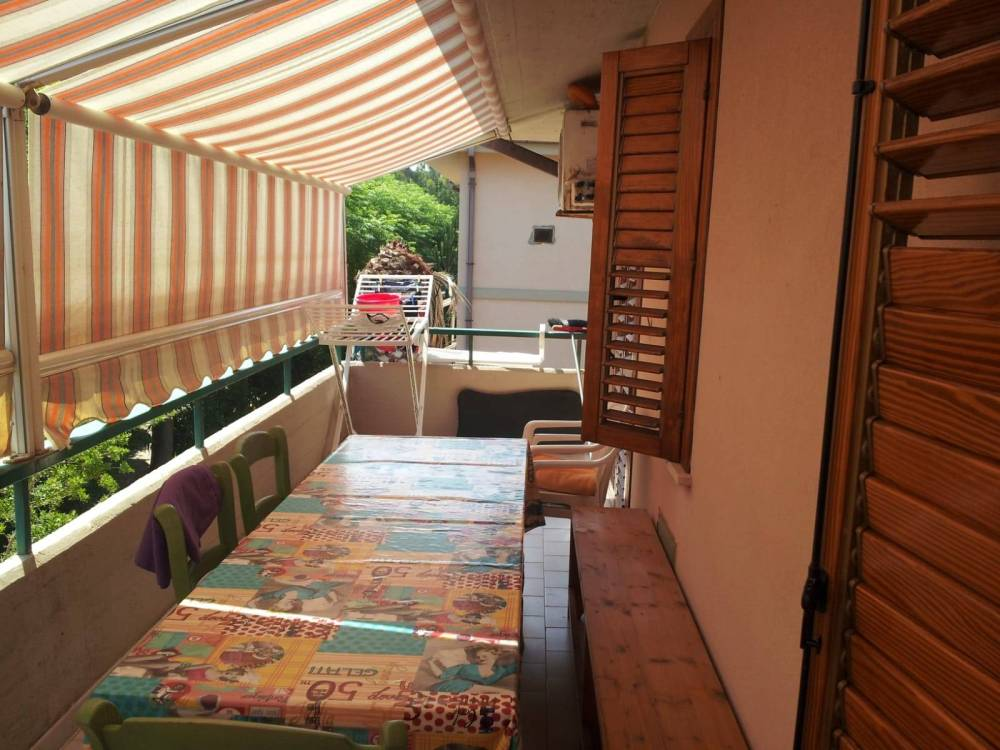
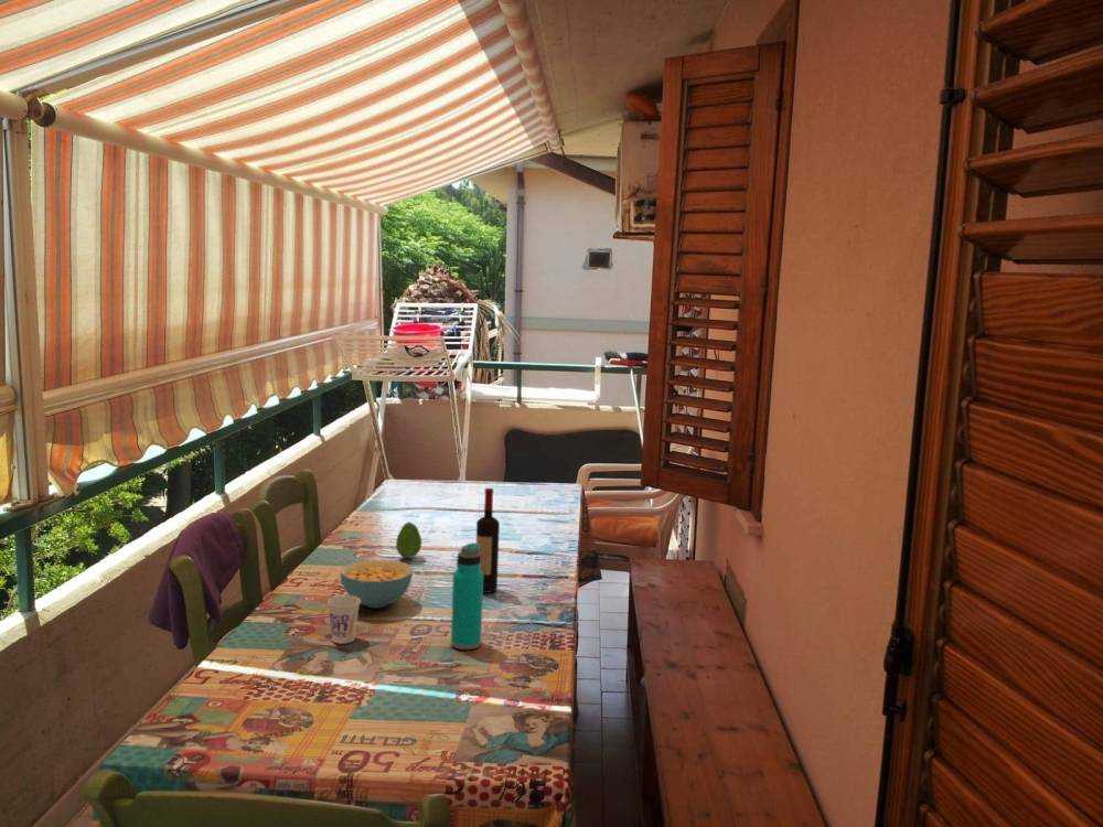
+ cereal bowl (376, 587)
+ cup (343, 620)
+ water bottle (467, 594)
+ fruit (408, 539)
+ wine bottle (488, 539)
